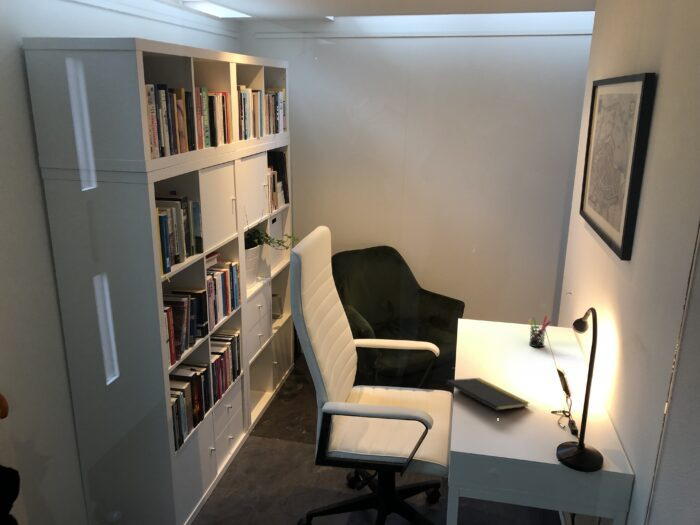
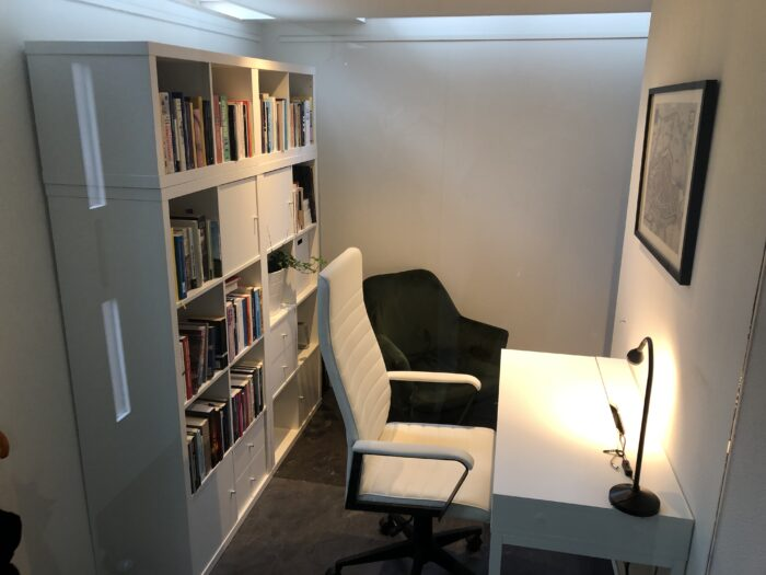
- pen holder (537, 330)
- notepad (486, 393)
